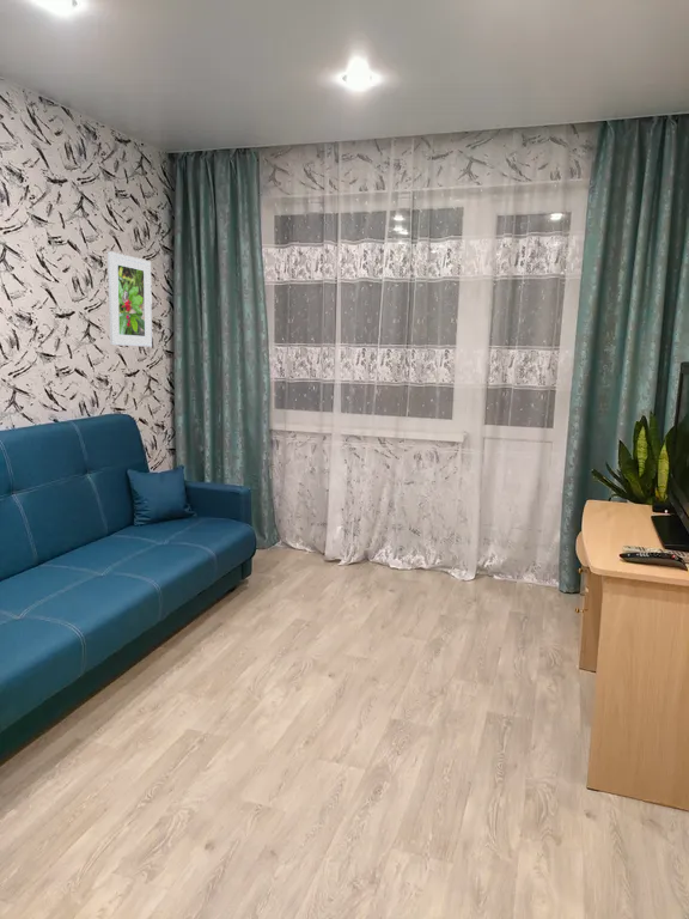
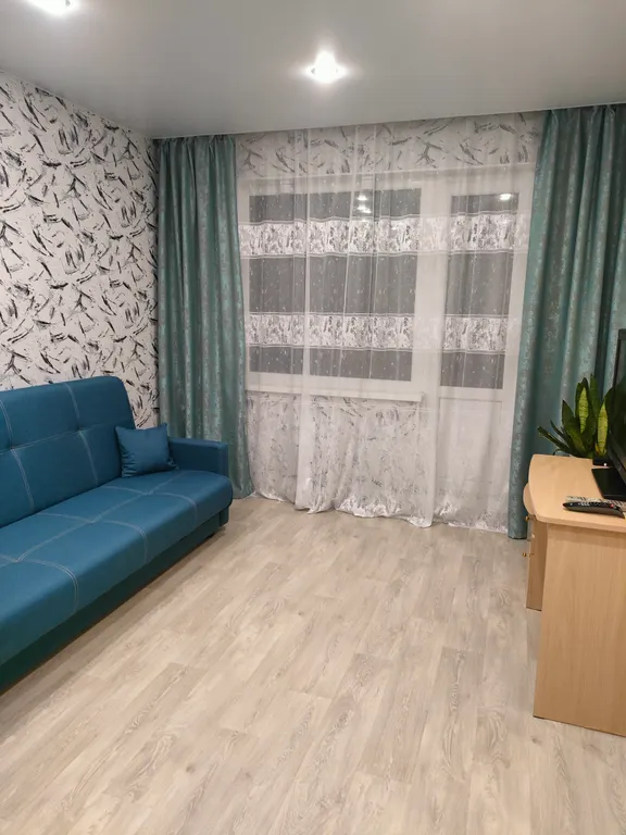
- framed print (130, 302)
